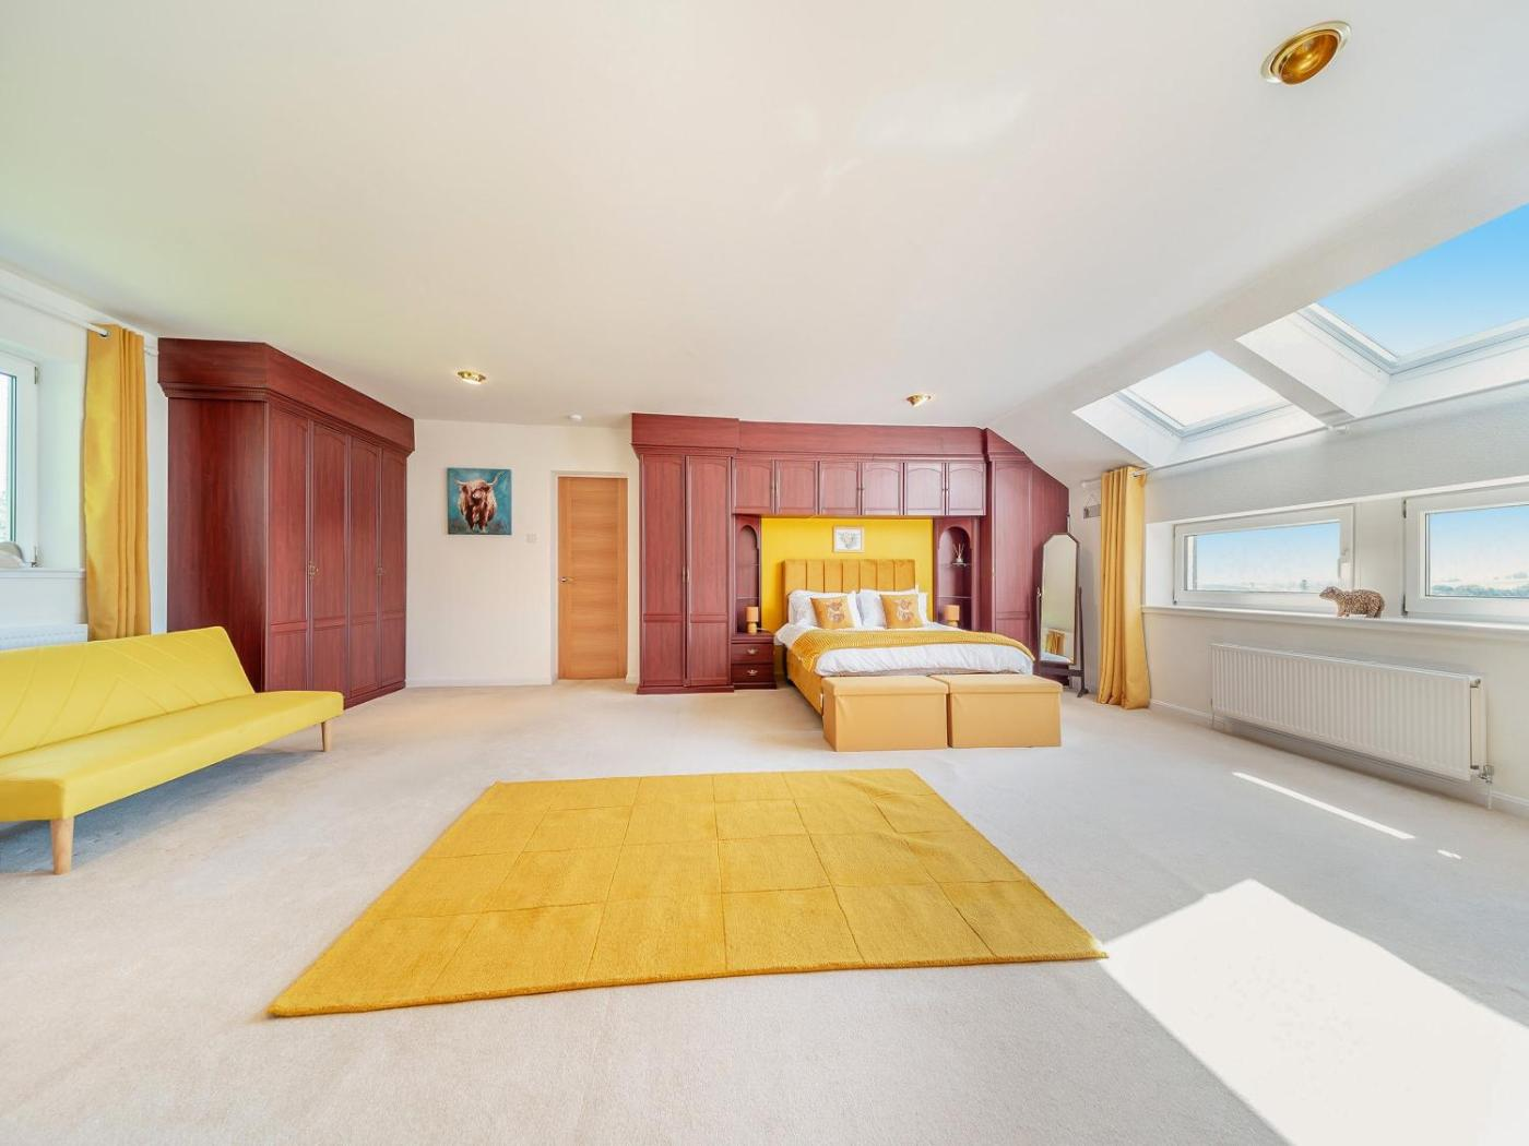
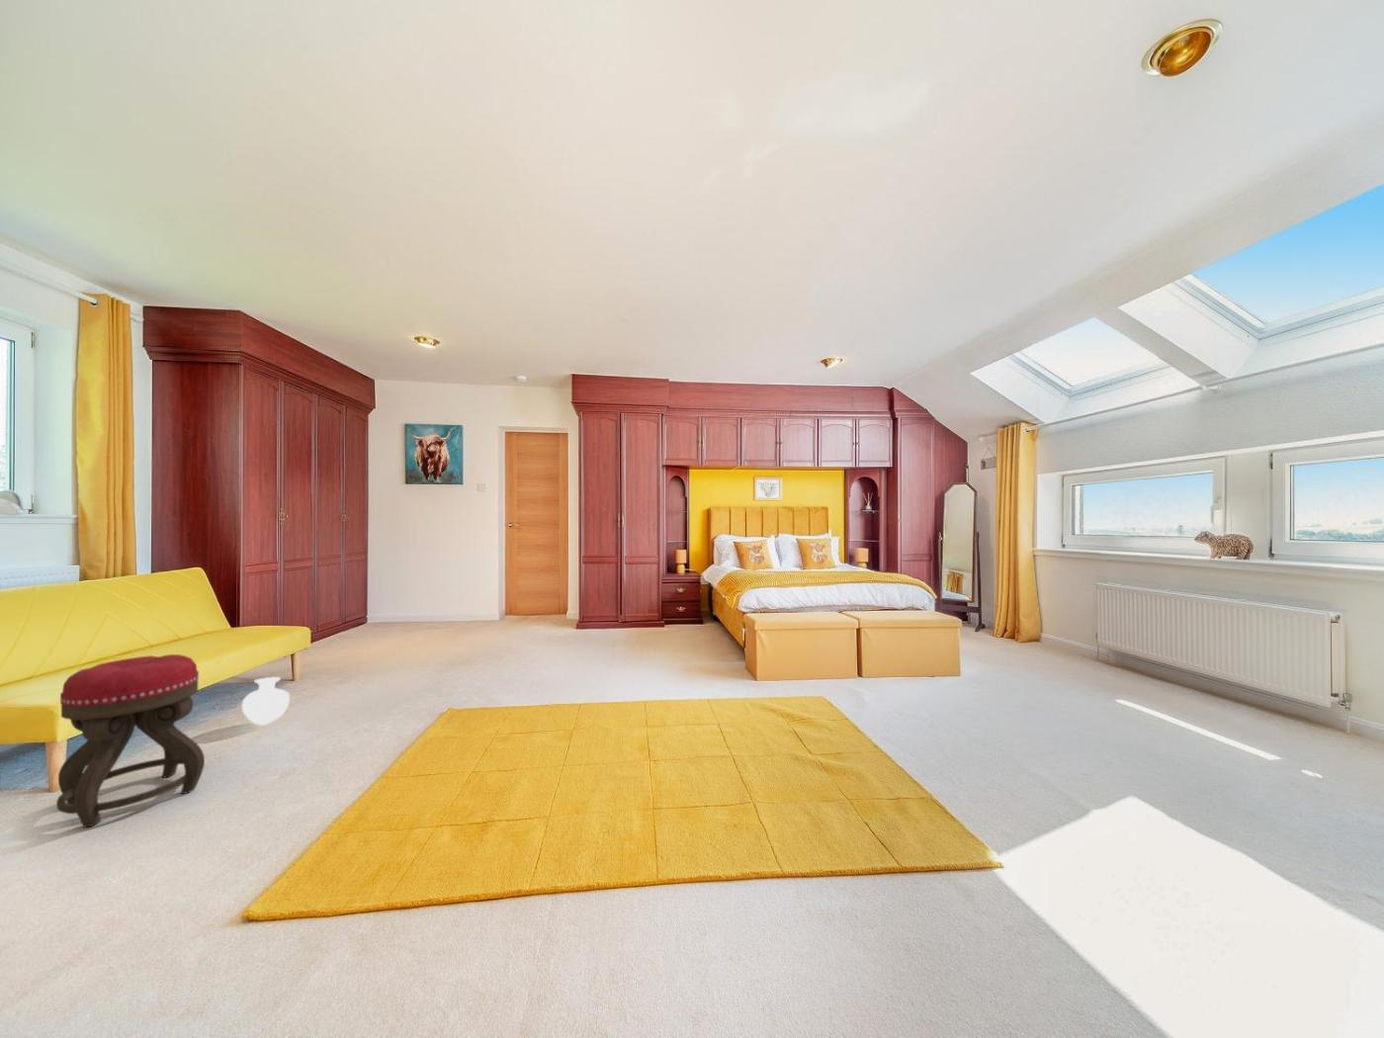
+ pottery (266, 701)
+ ottoman (133, 729)
